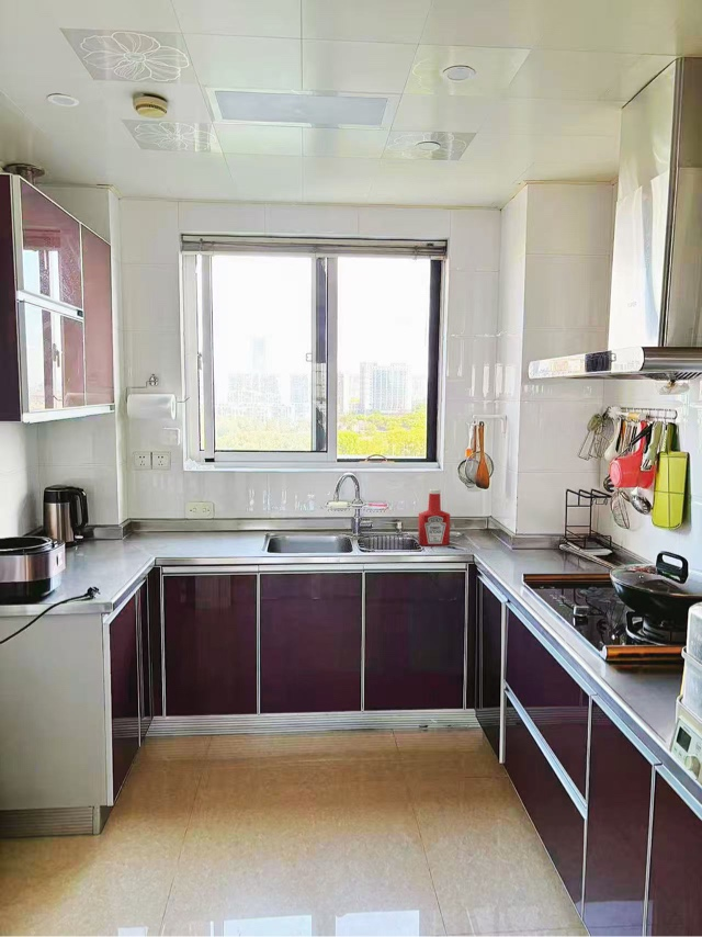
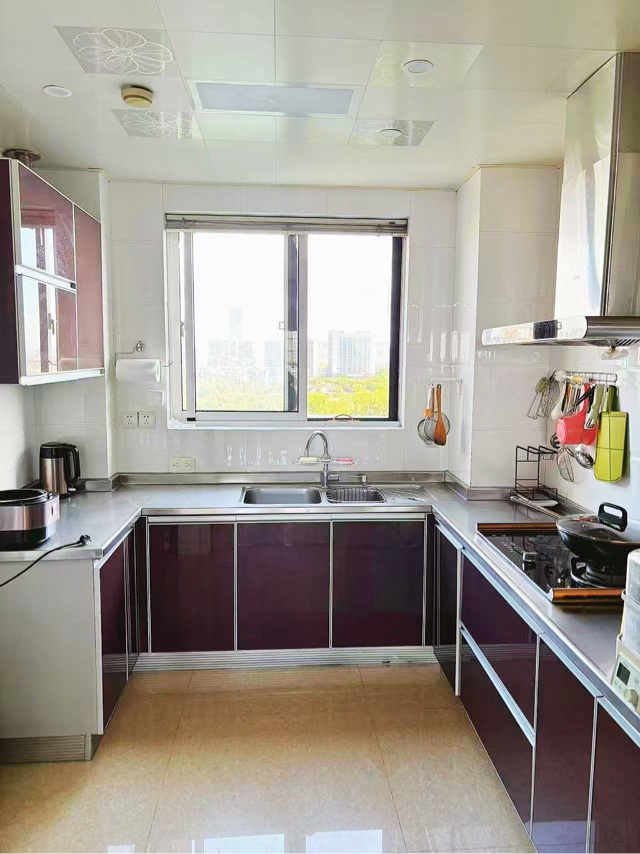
- soap bottle (433, 517)
